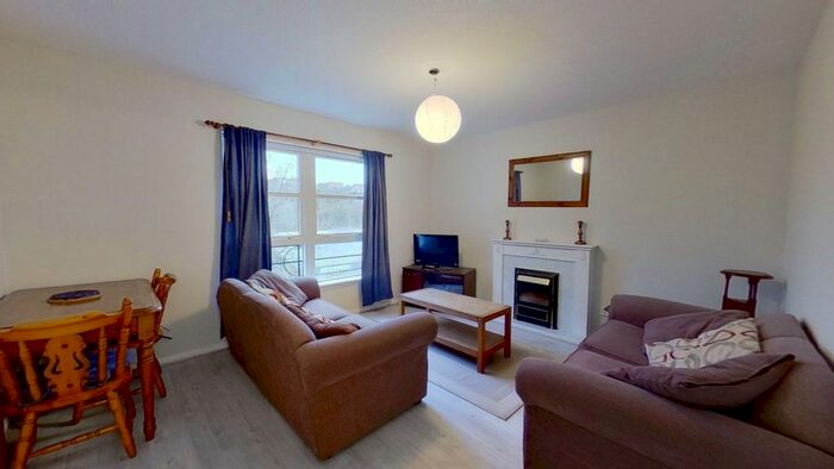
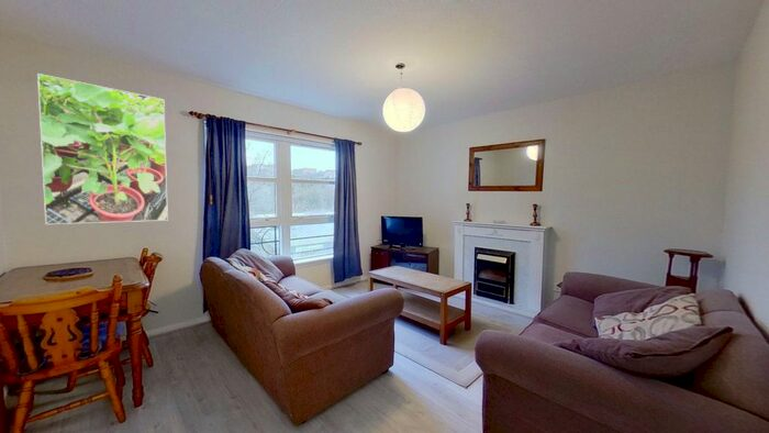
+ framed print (110, 155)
